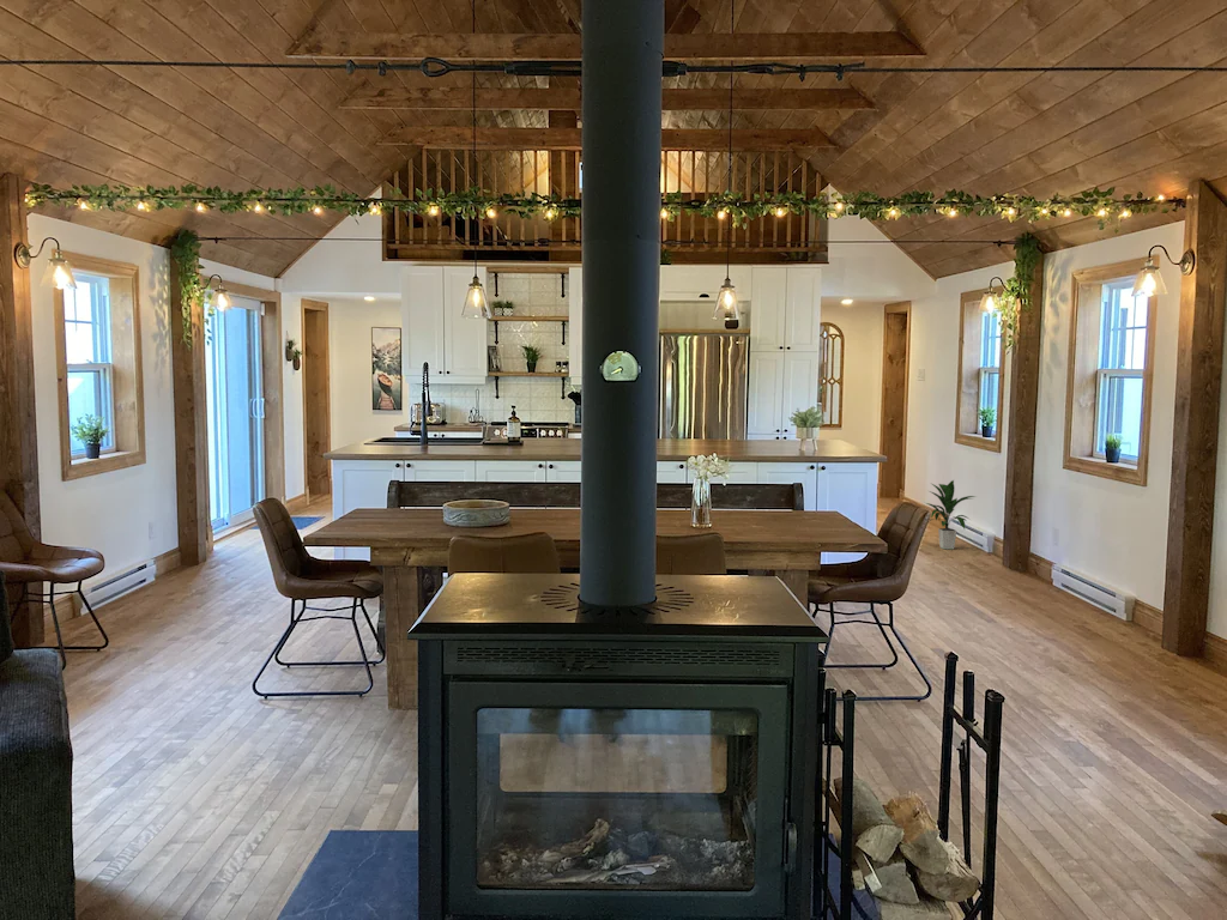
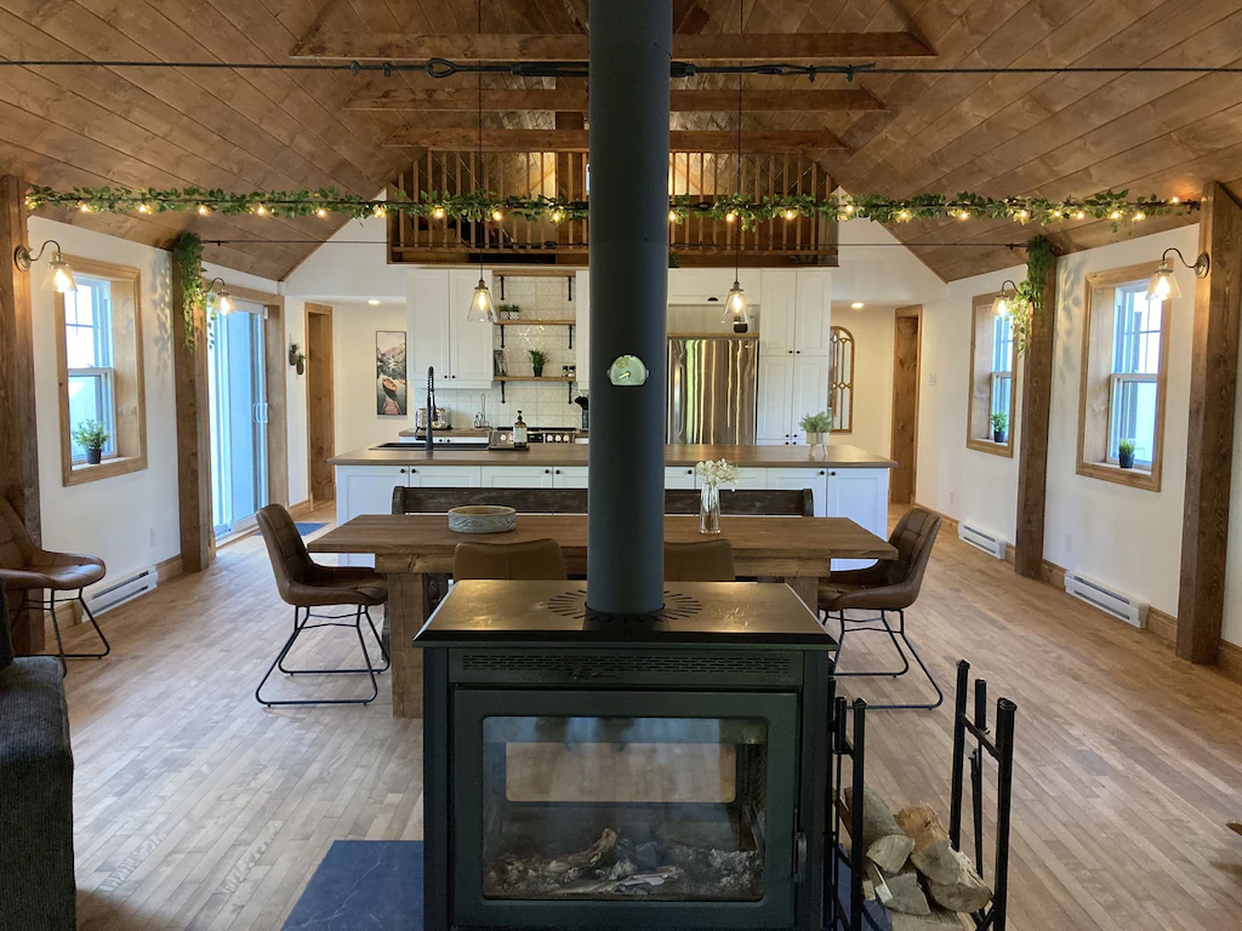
- indoor plant (944, 513)
